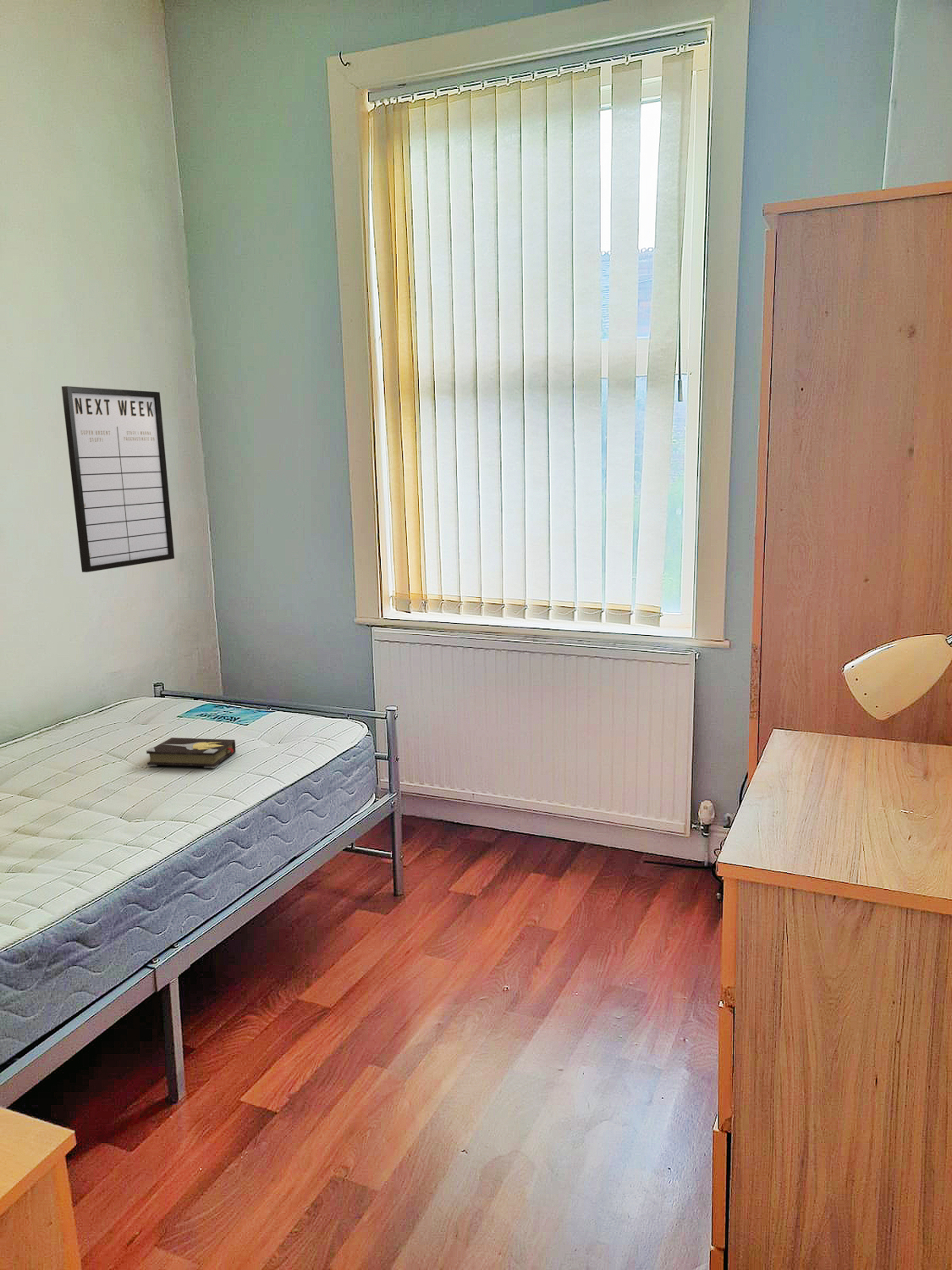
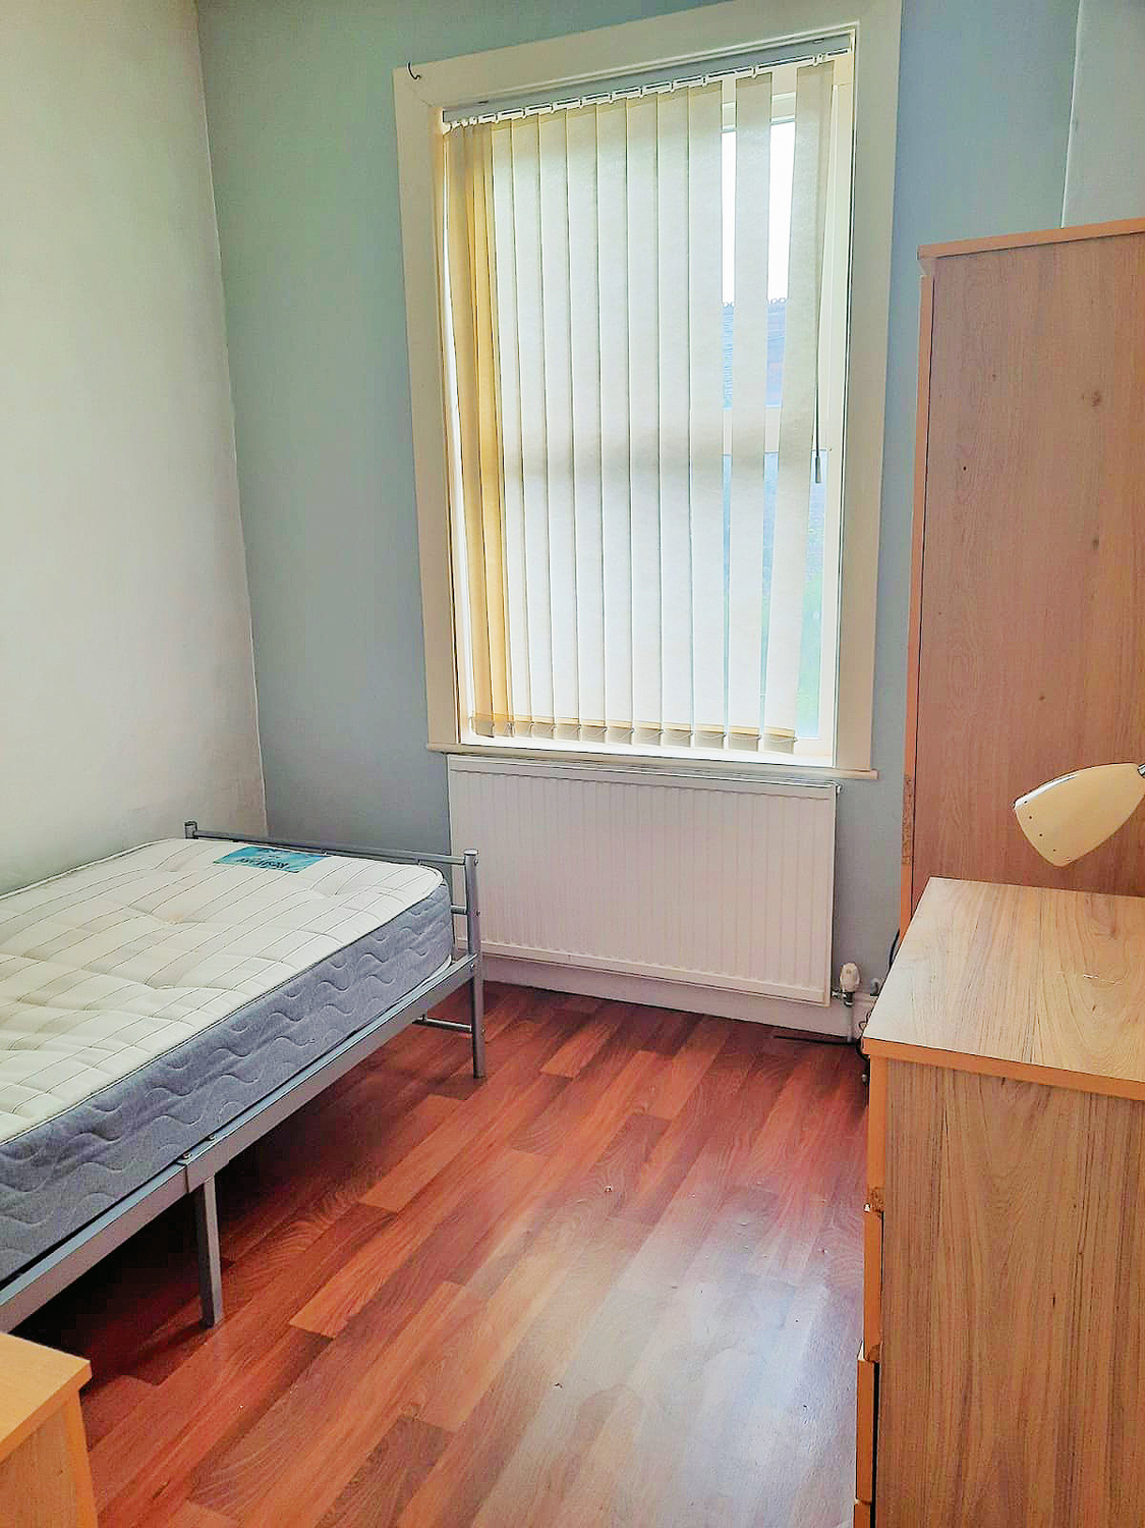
- writing board (122, 478)
- hardback book (191, 750)
